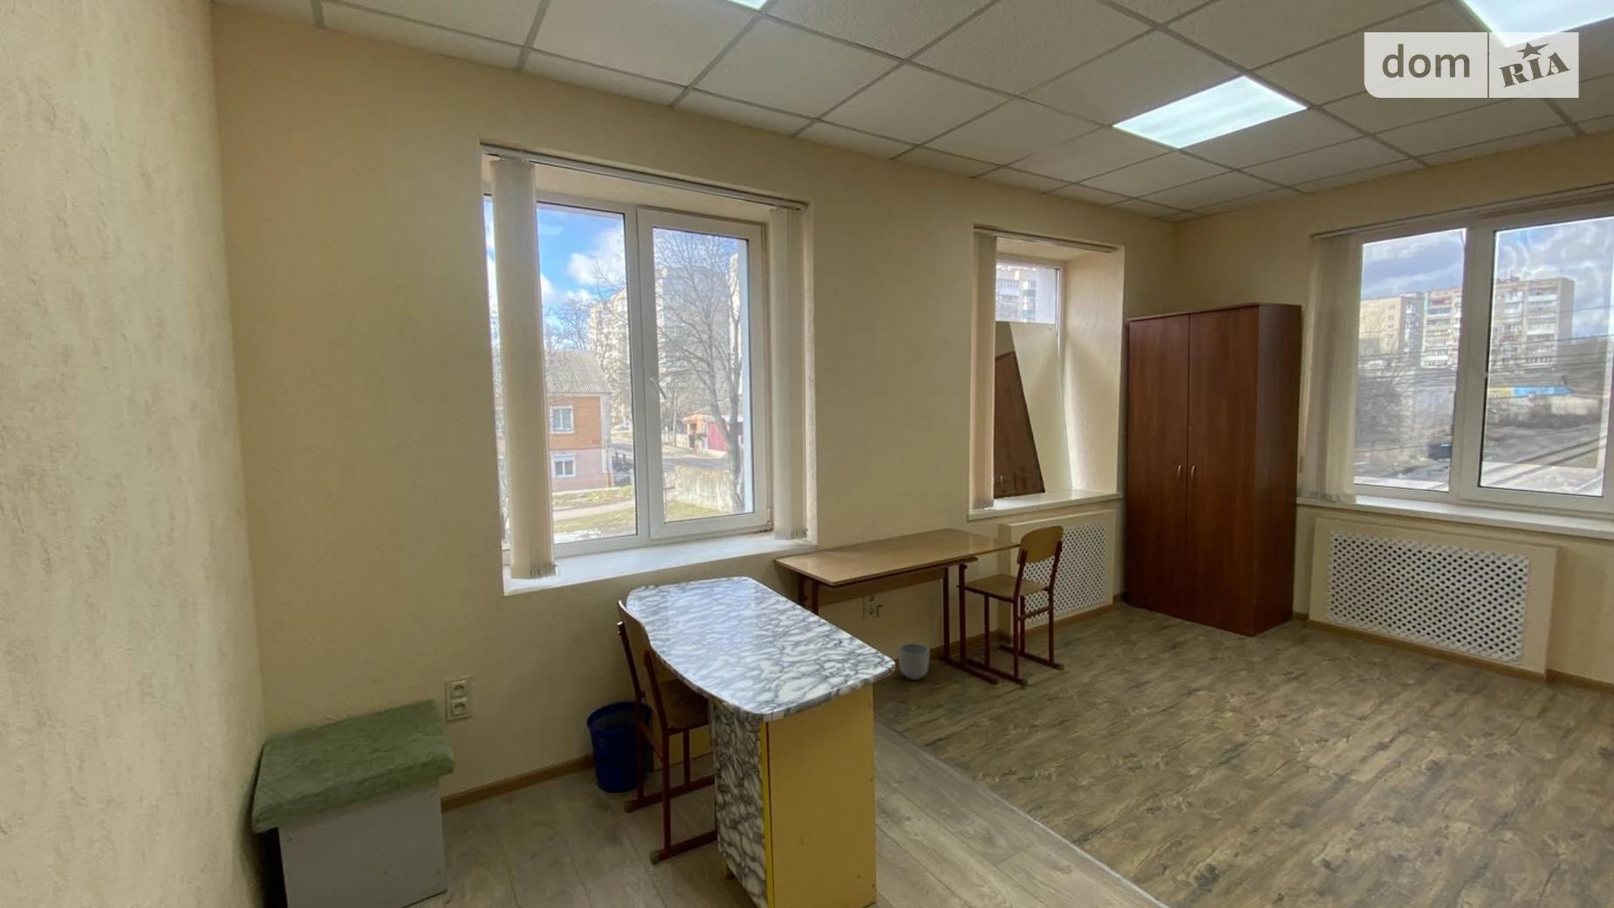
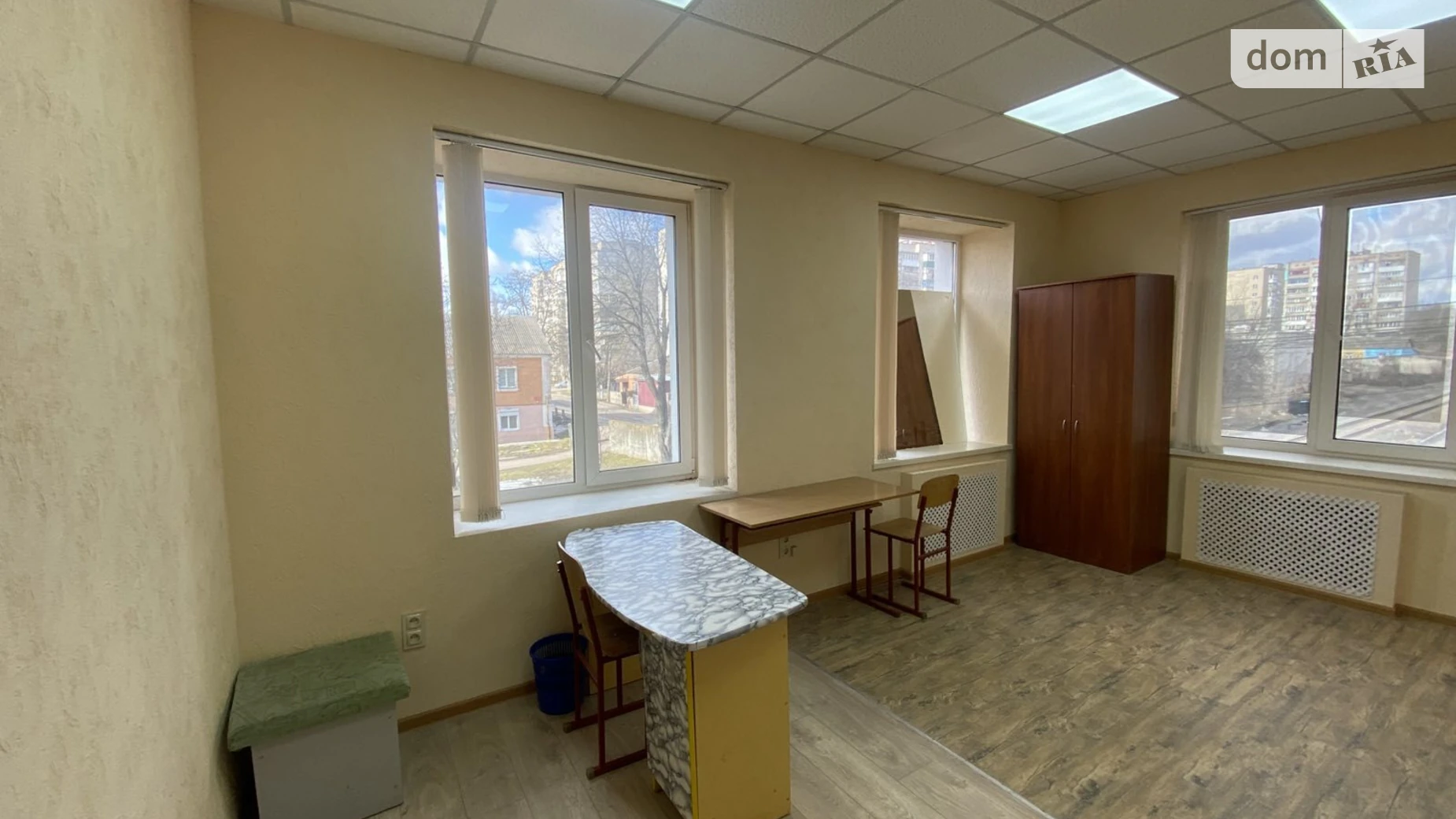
- planter (913, 663)
